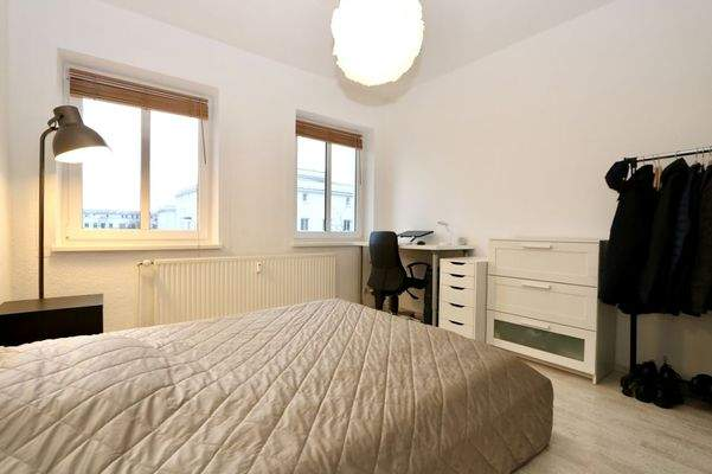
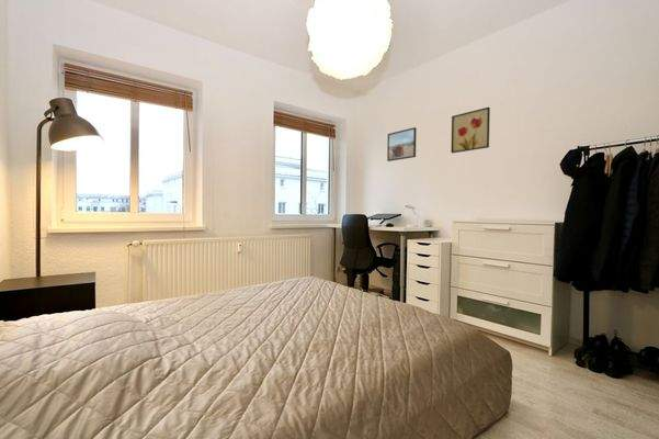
+ wall art (469, 131)
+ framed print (400, 145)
